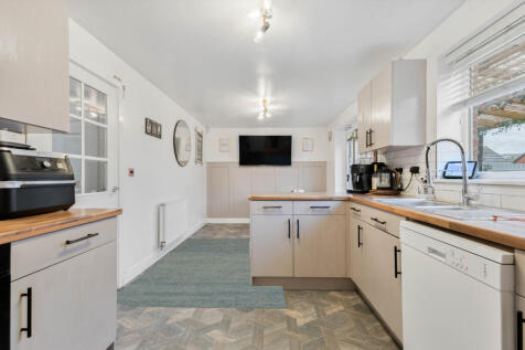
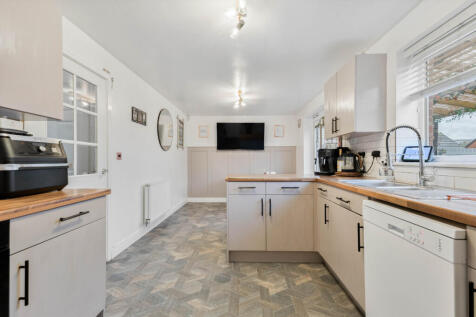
- rug (219, 259)
